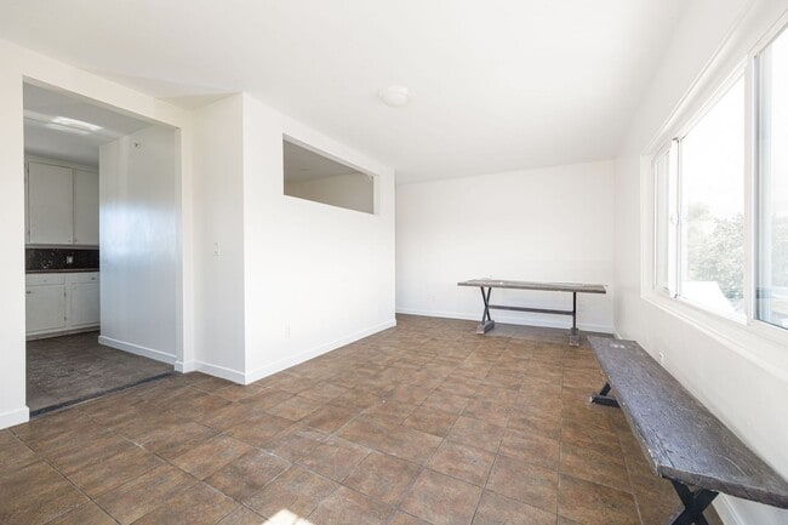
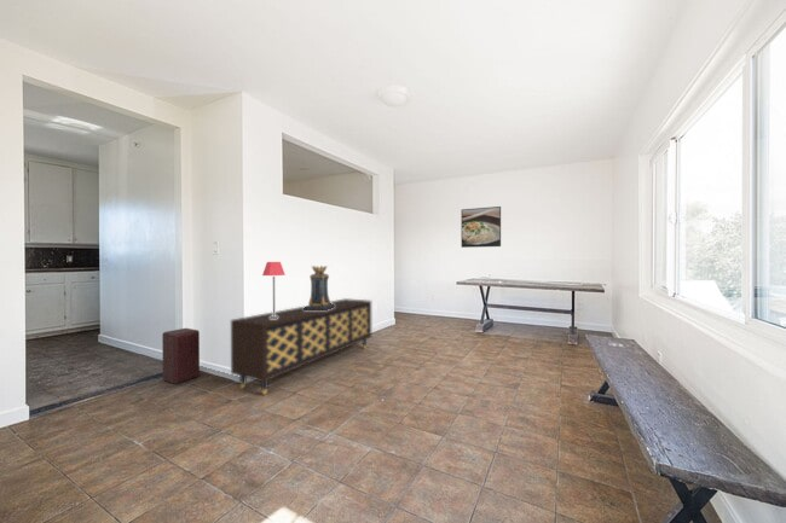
+ pedestal (319, 286)
+ sideboard (314, 336)
+ table lamp (273, 289)
+ wooden block (180, 354)
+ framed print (480, 227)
